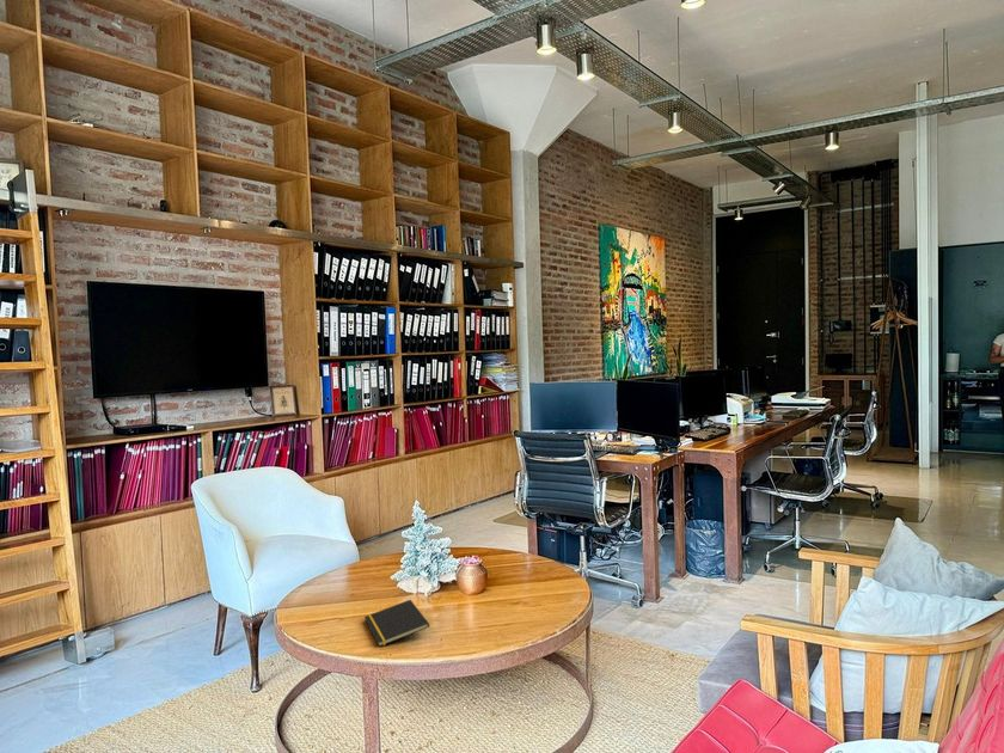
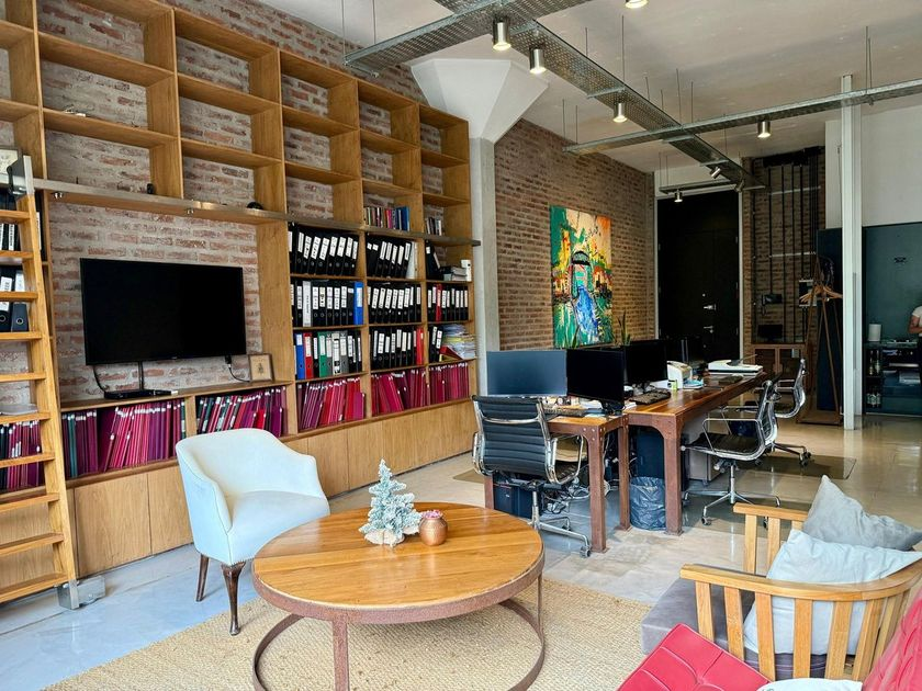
- notepad (396, 622)
